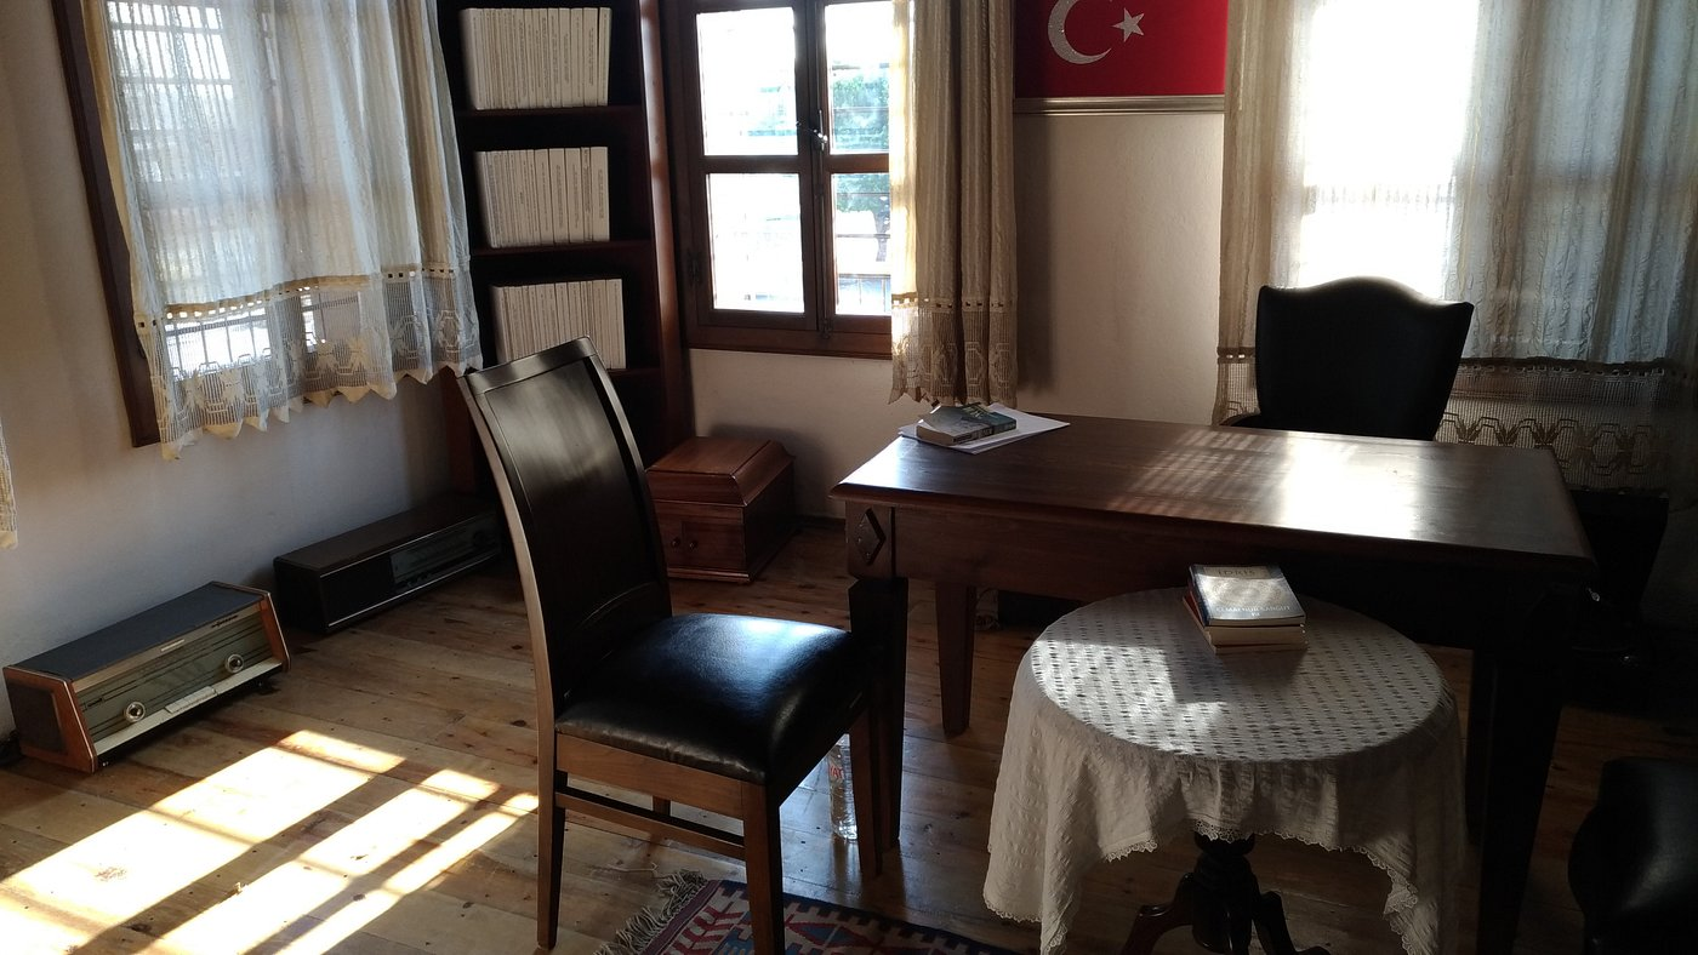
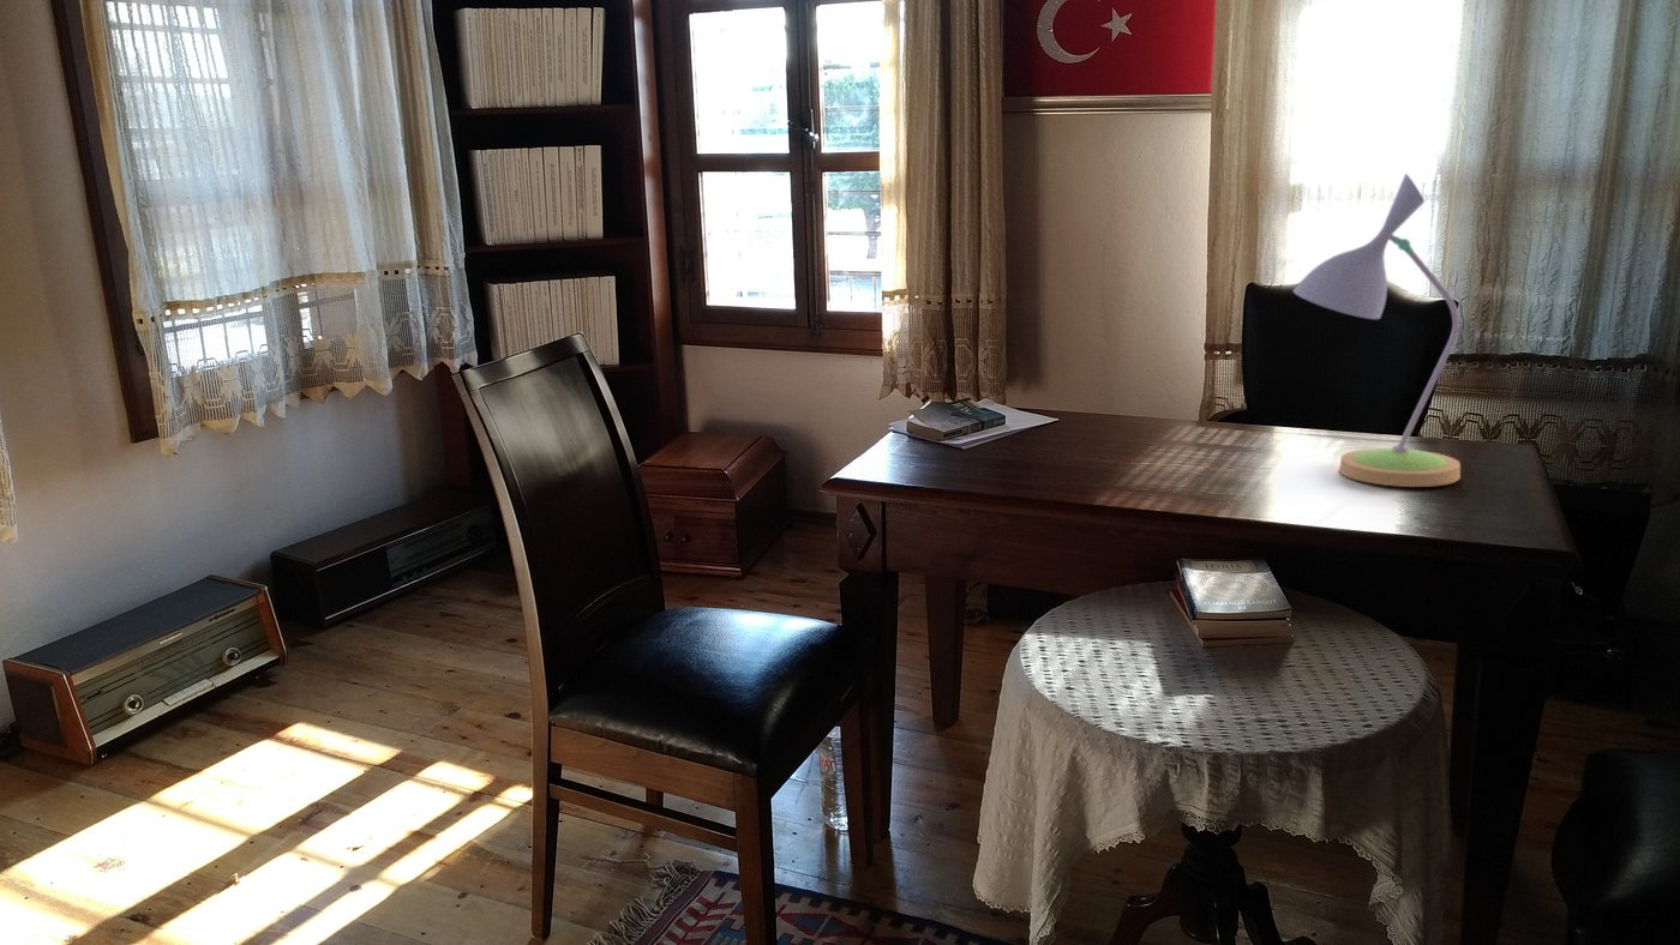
+ desk lamp (1379, 318)
